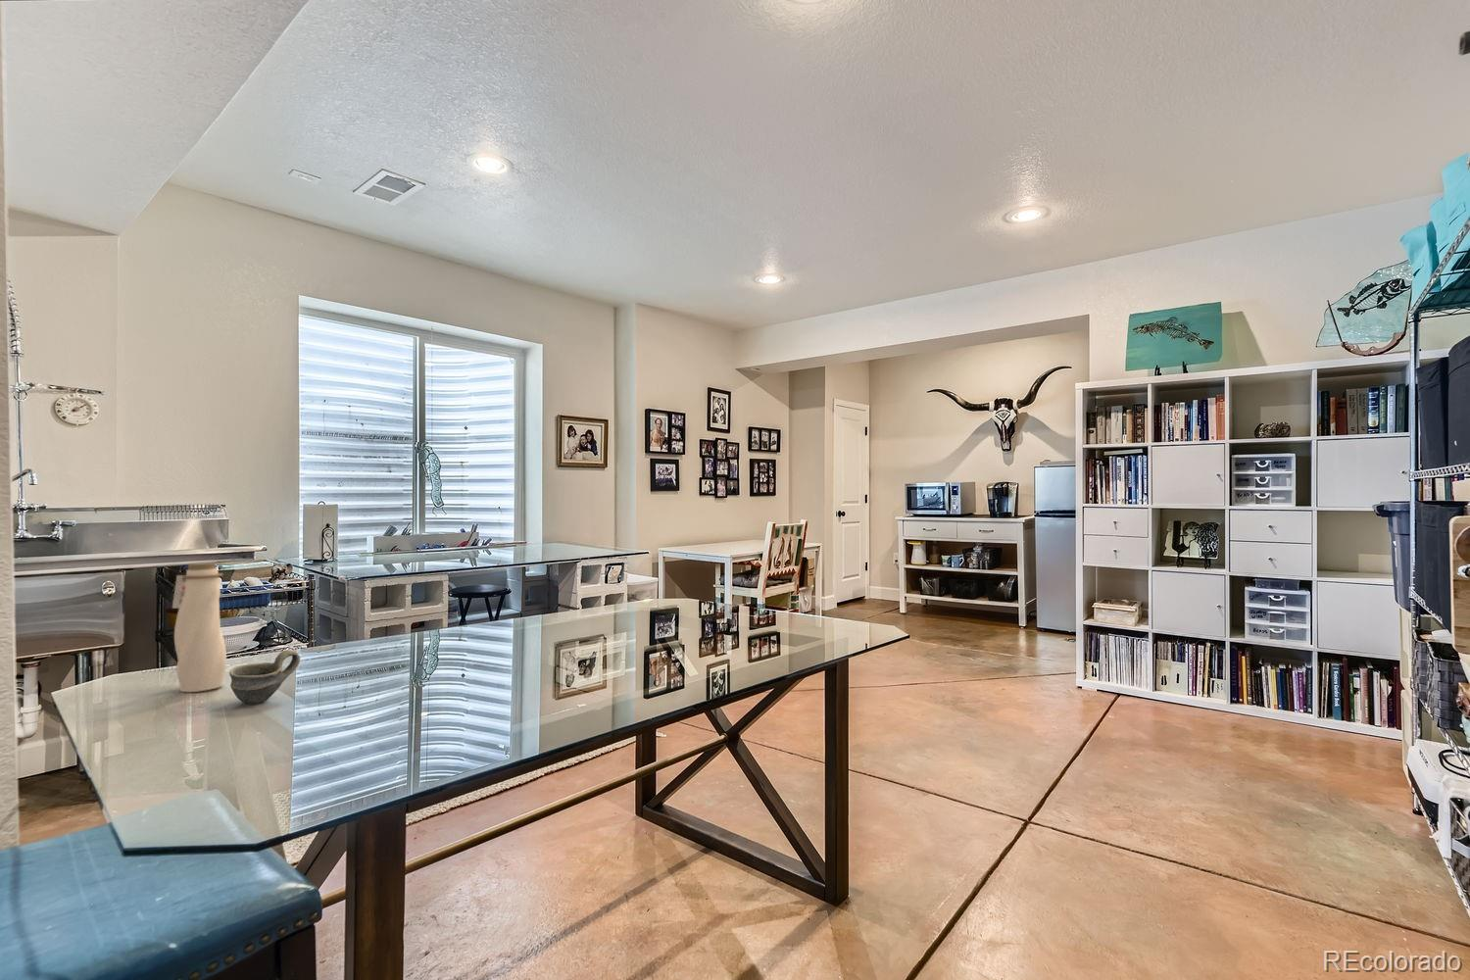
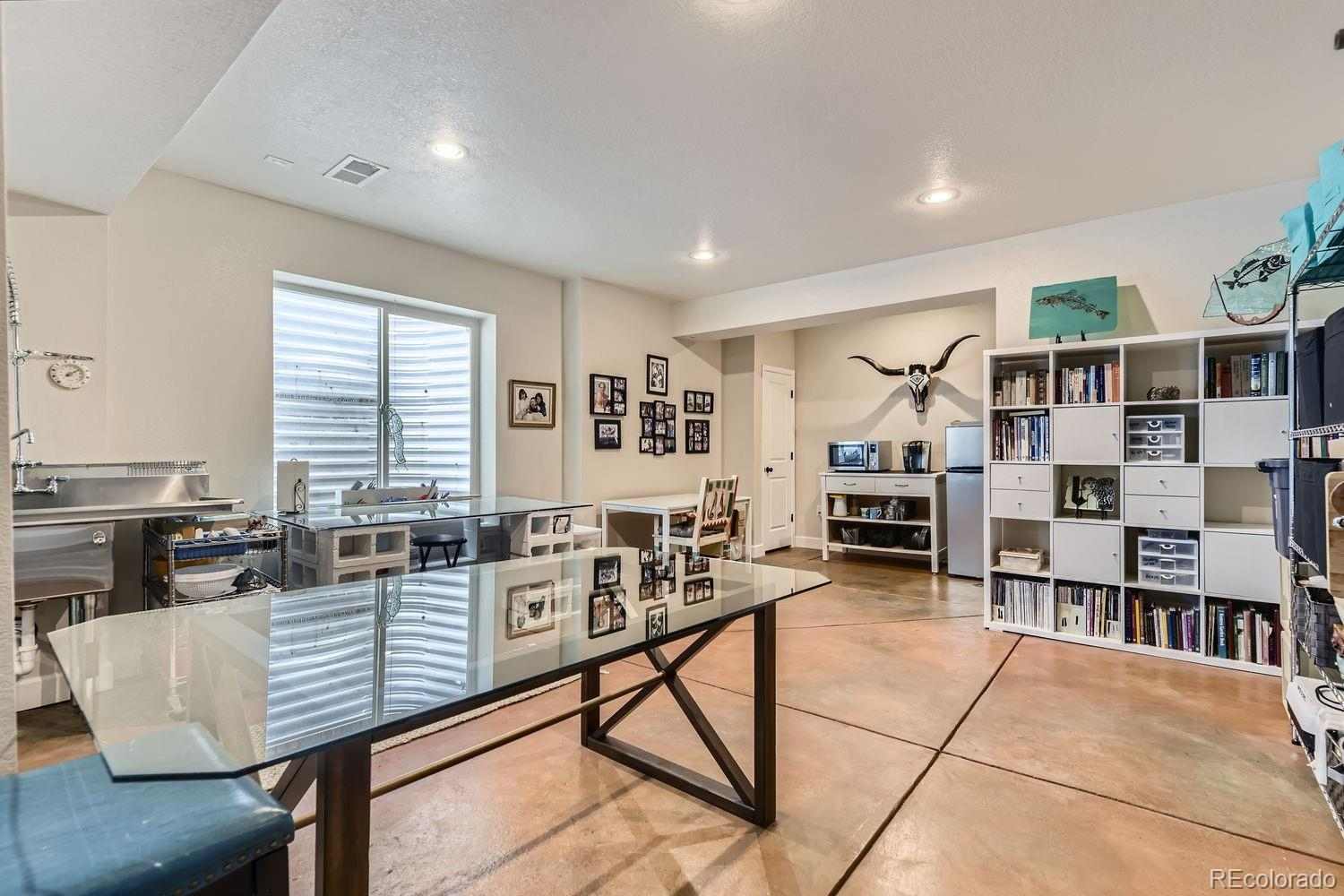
- water bottle (198, 626)
- cup (262, 677)
